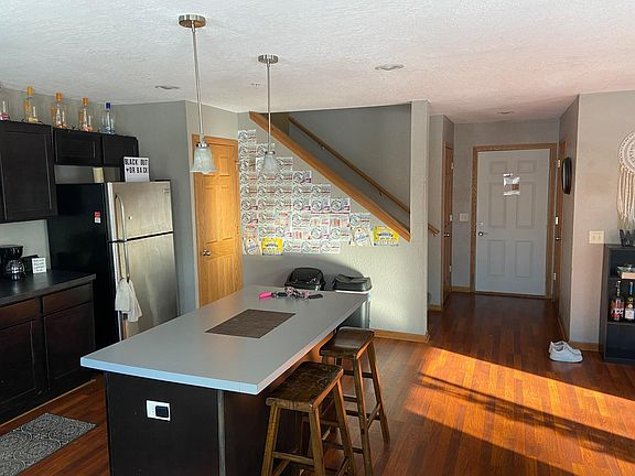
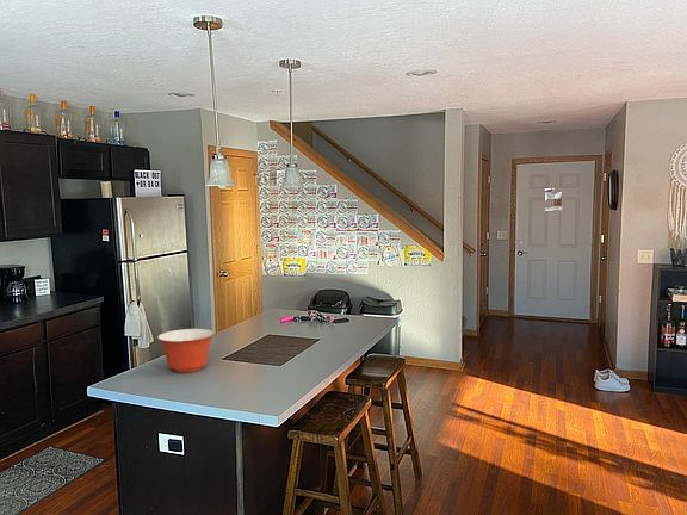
+ mixing bowl (186, 350)
